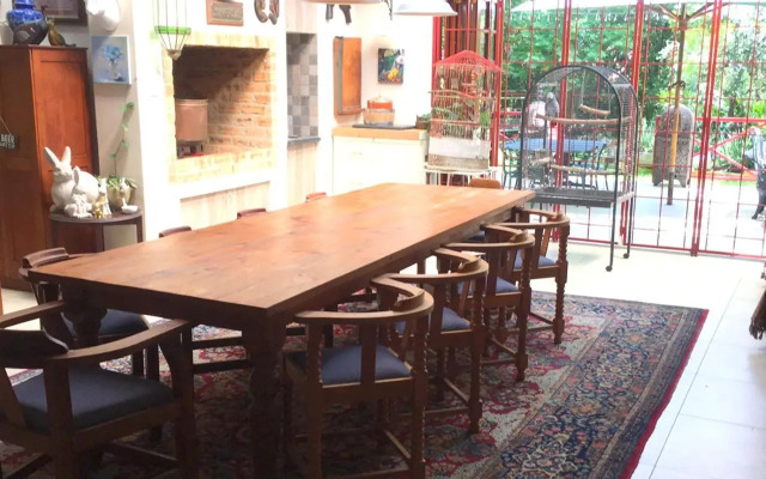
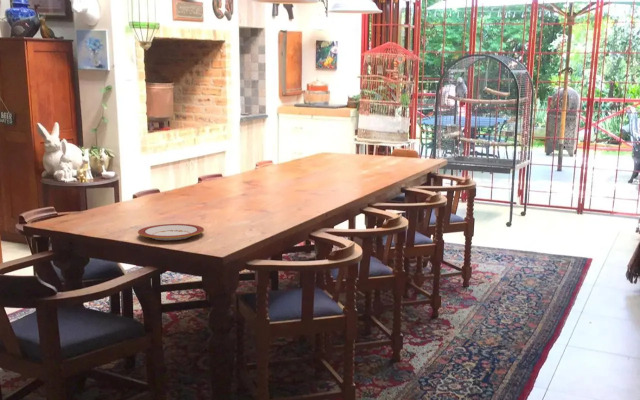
+ plate (171, 232)
